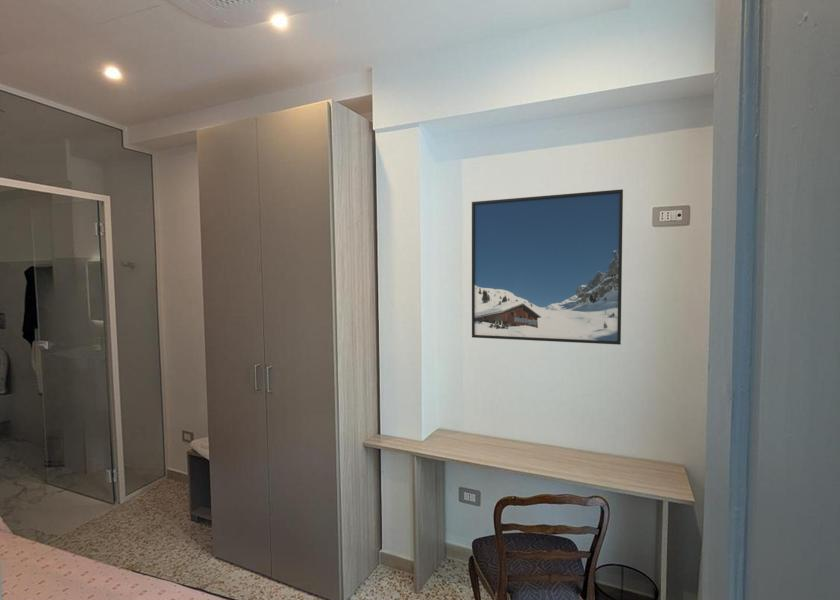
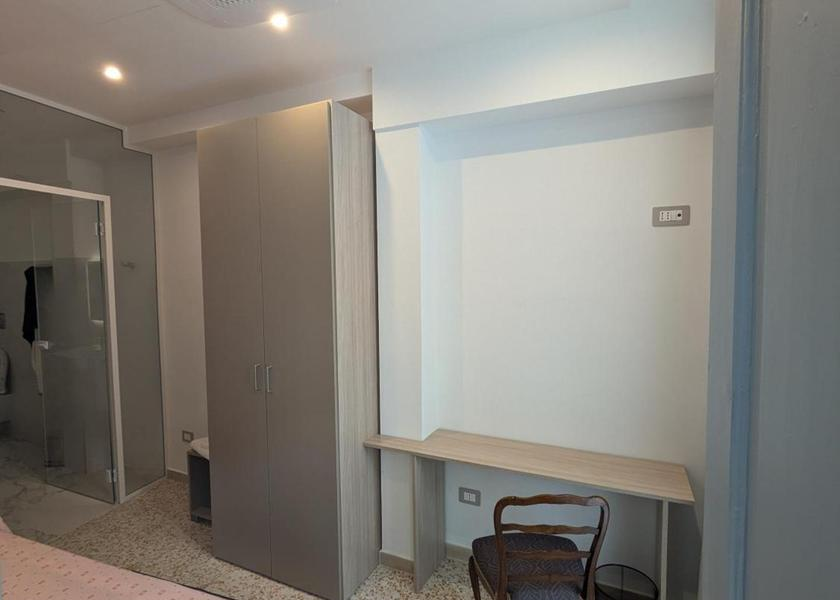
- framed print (541, 269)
